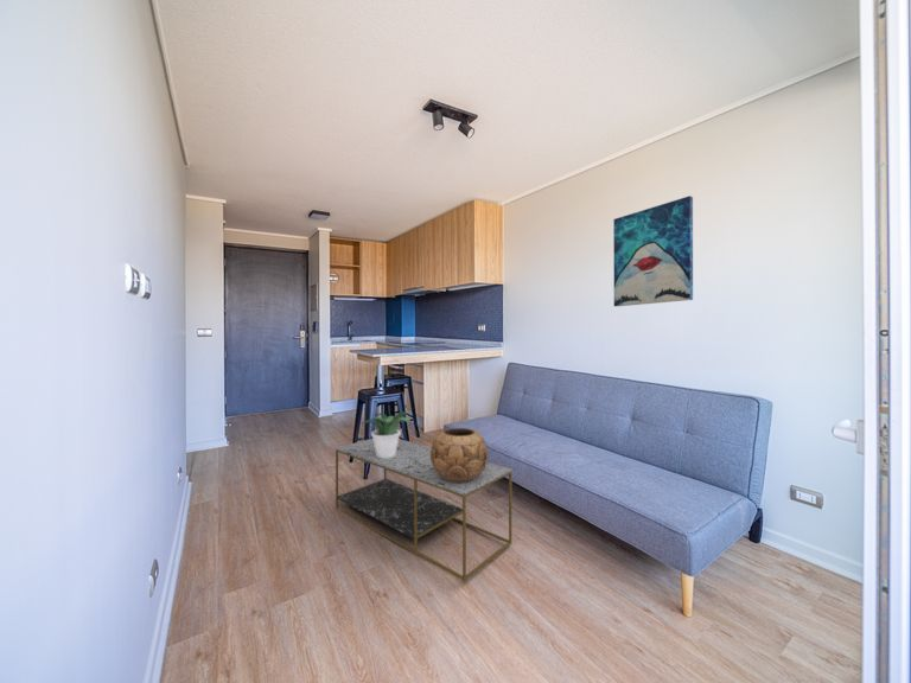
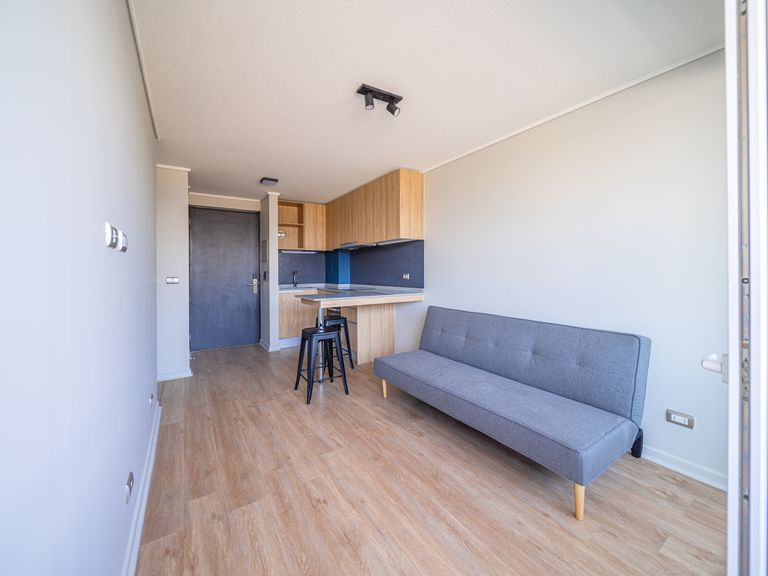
- decorative bowl (459, 453)
- potted plant (389, 434)
- wall art (650, 256)
- coffee table (415, 491)
